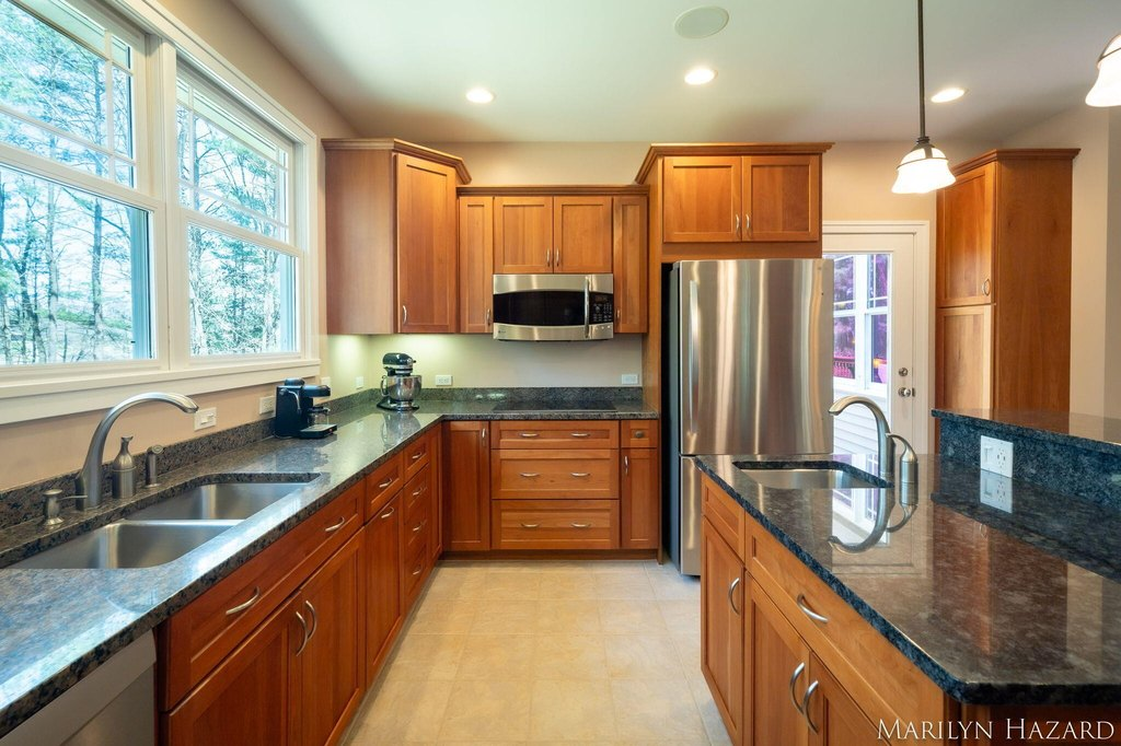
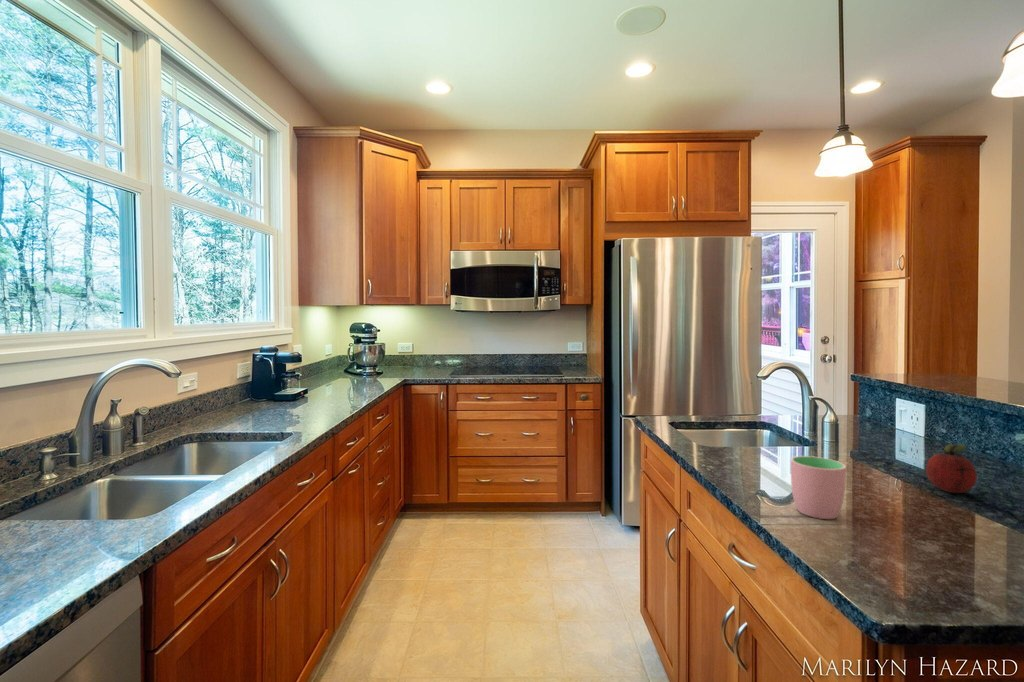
+ cup (819, 485)
+ fruit (952, 468)
